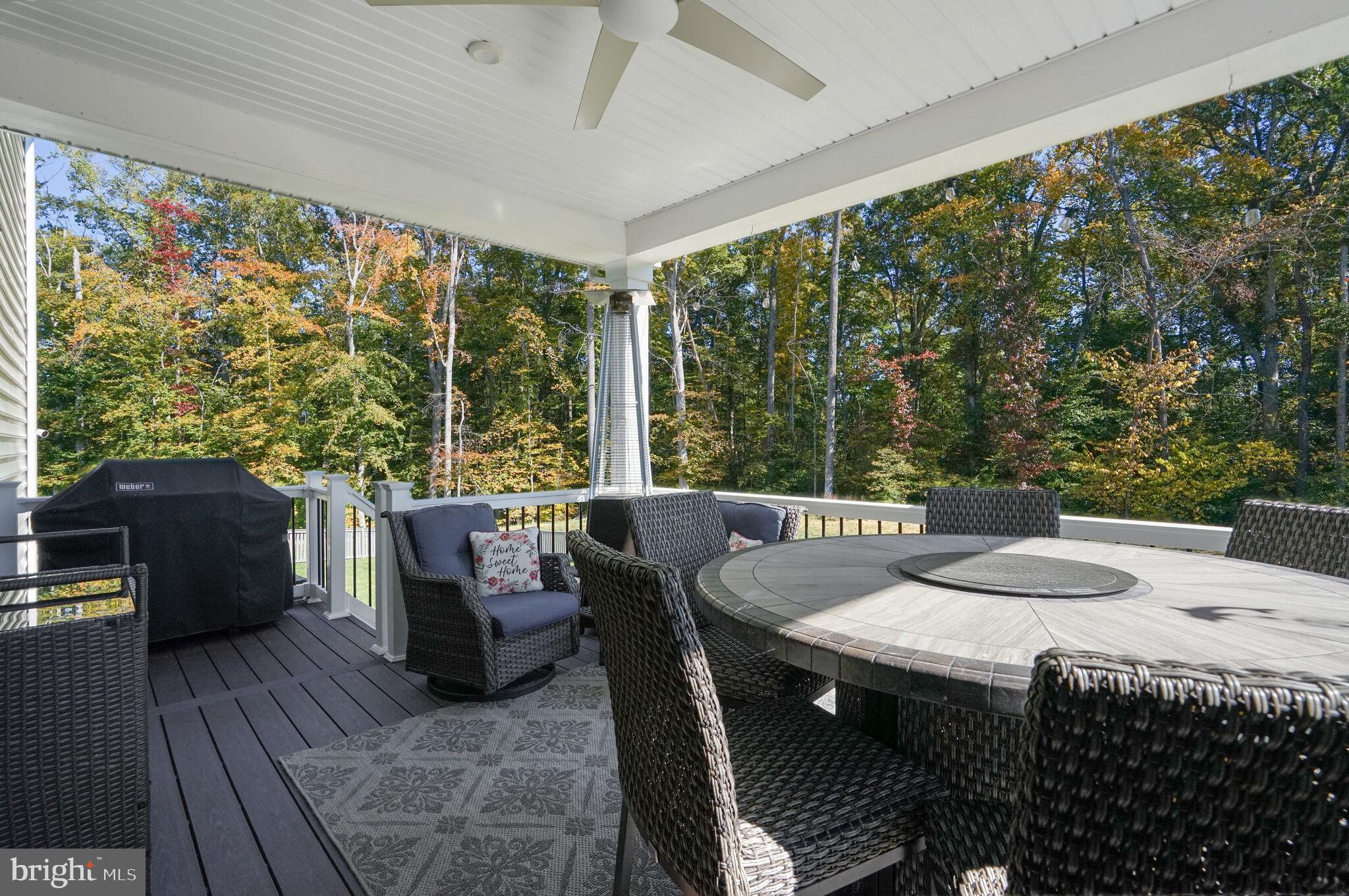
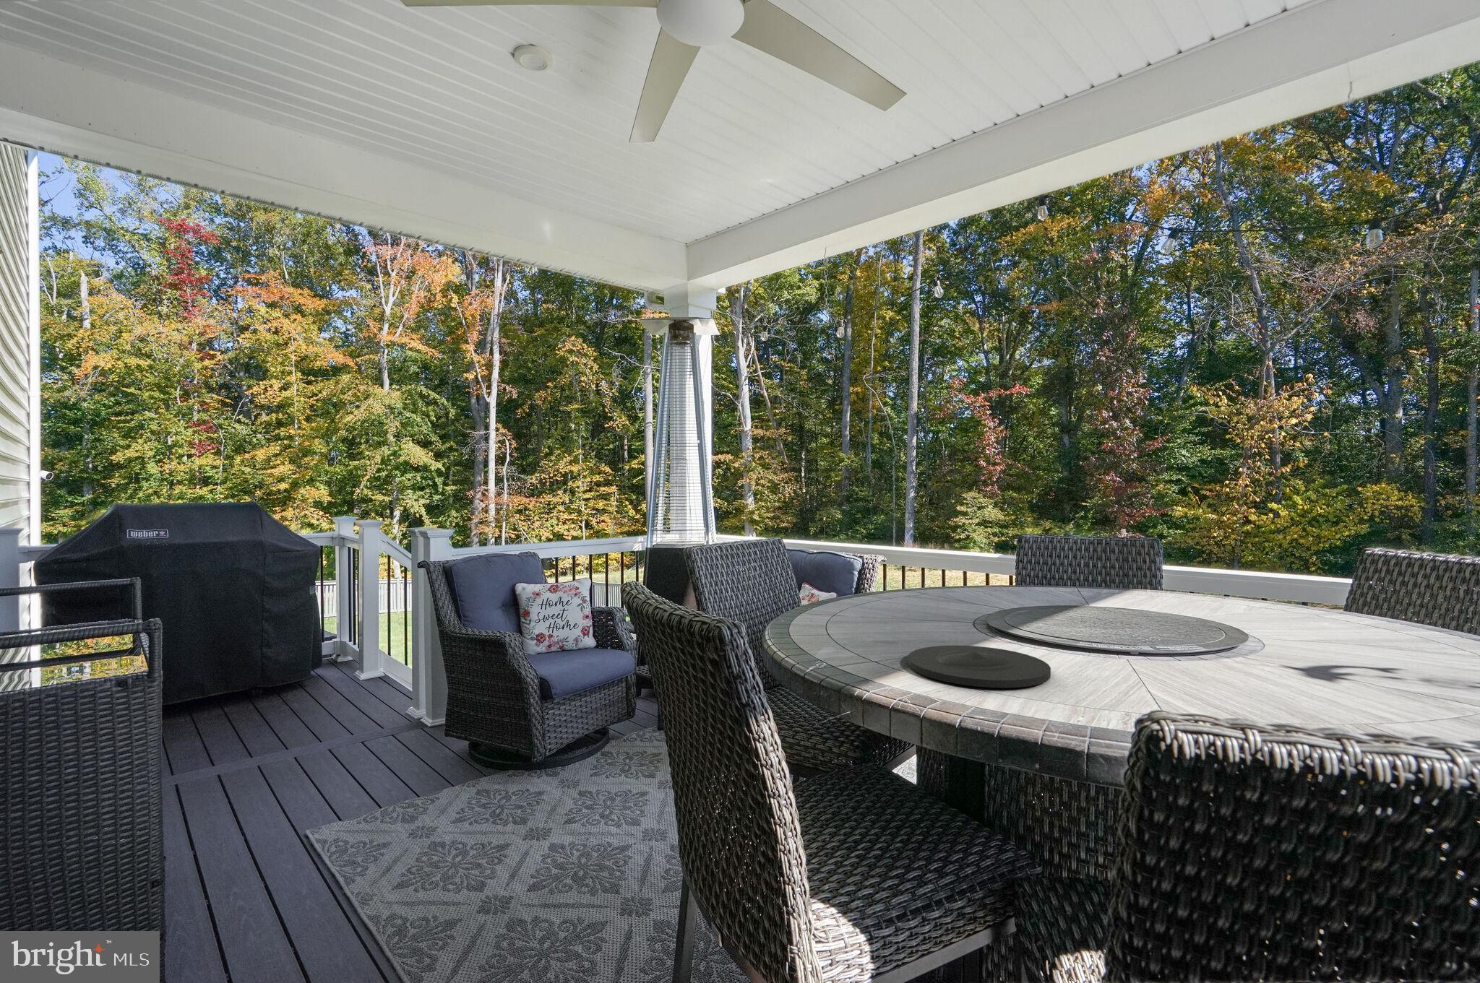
+ plate (976, 659)
